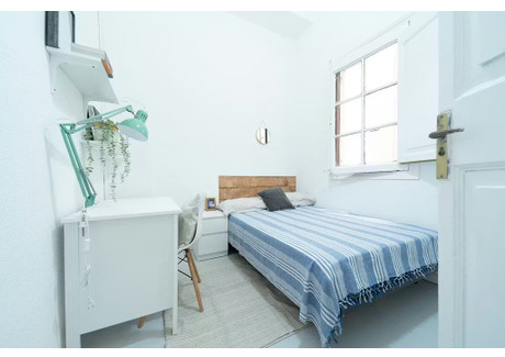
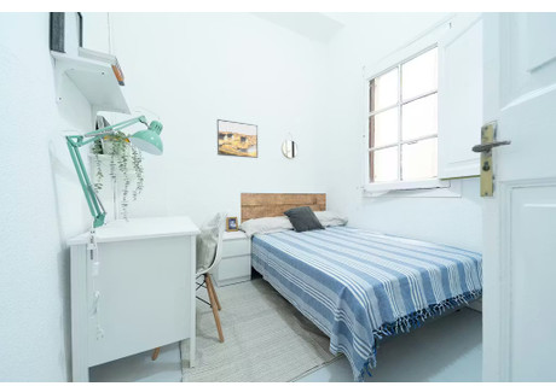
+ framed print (238, 139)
